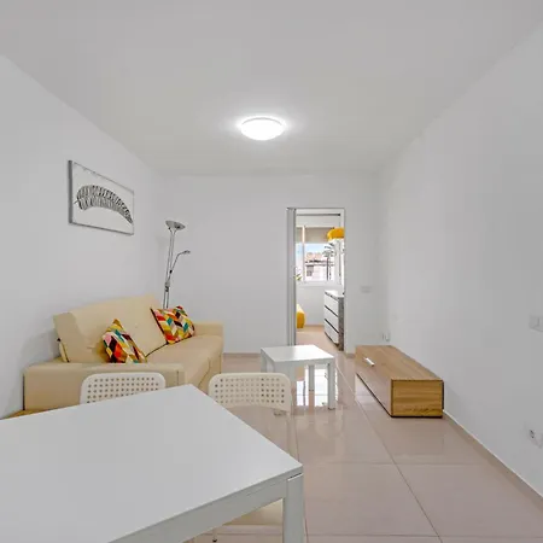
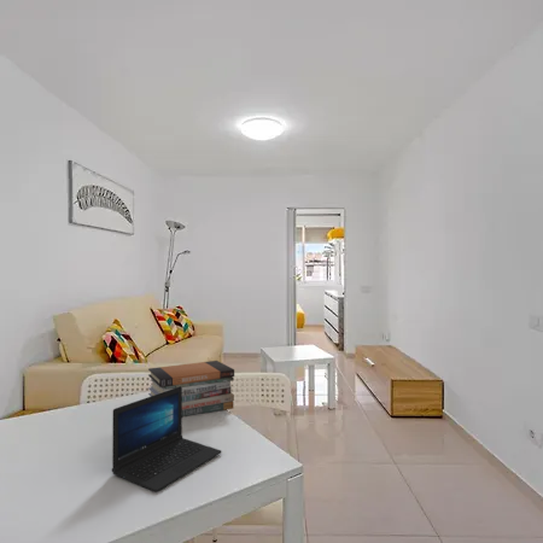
+ laptop (169, 432)
+ book stack (191, 387)
